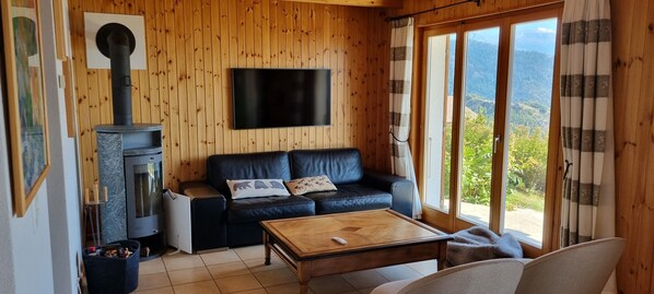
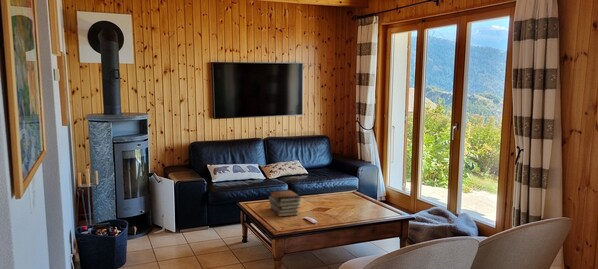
+ book stack (284, 202)
